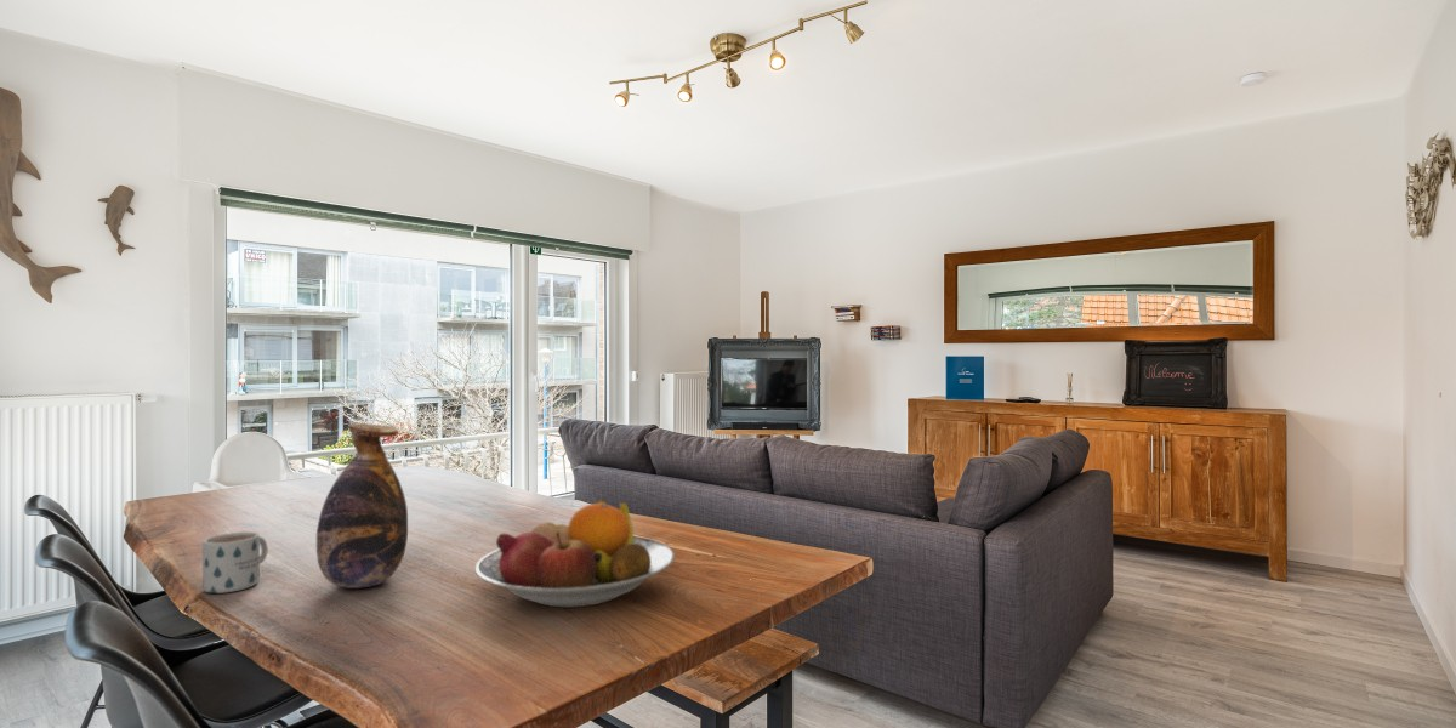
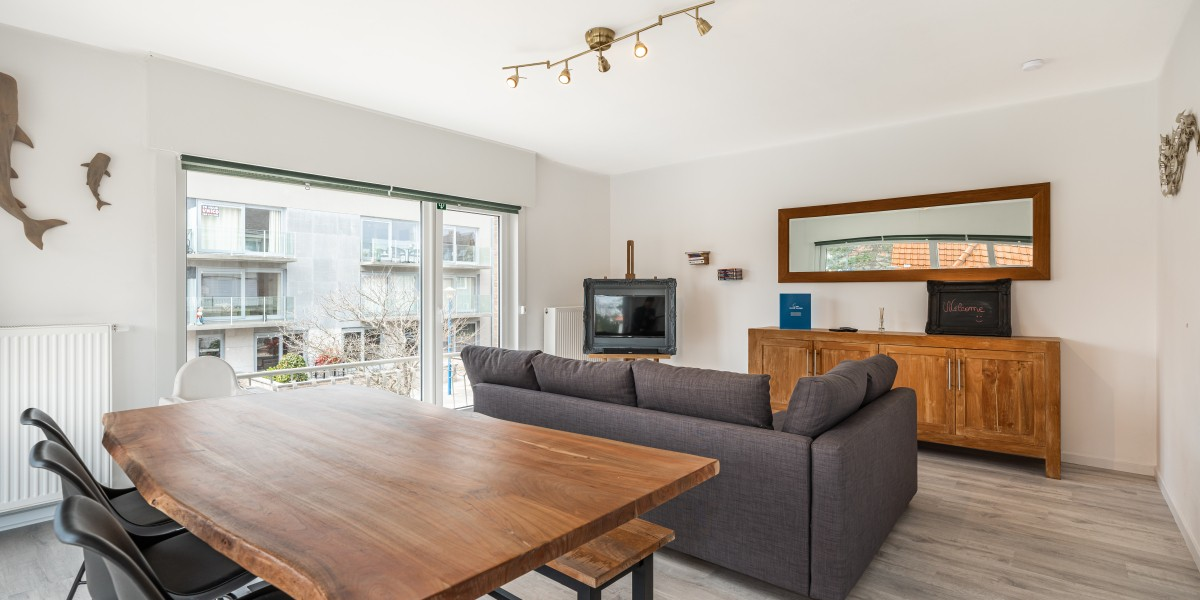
- fruit bowl (578, 550)
- mug (239, 558)
- vase (363, 504)
